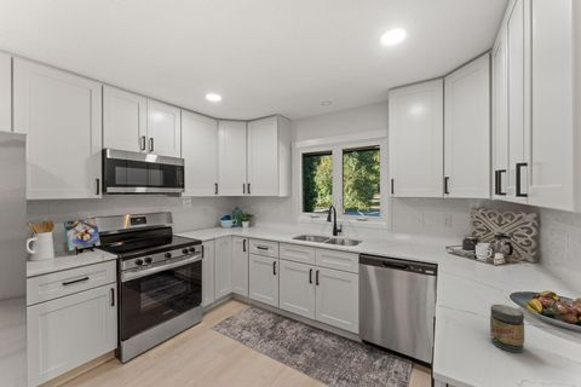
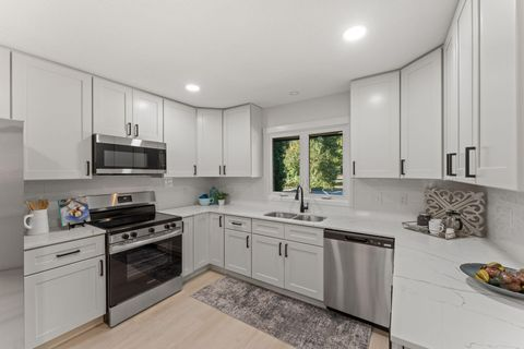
- jar (506, 327)
